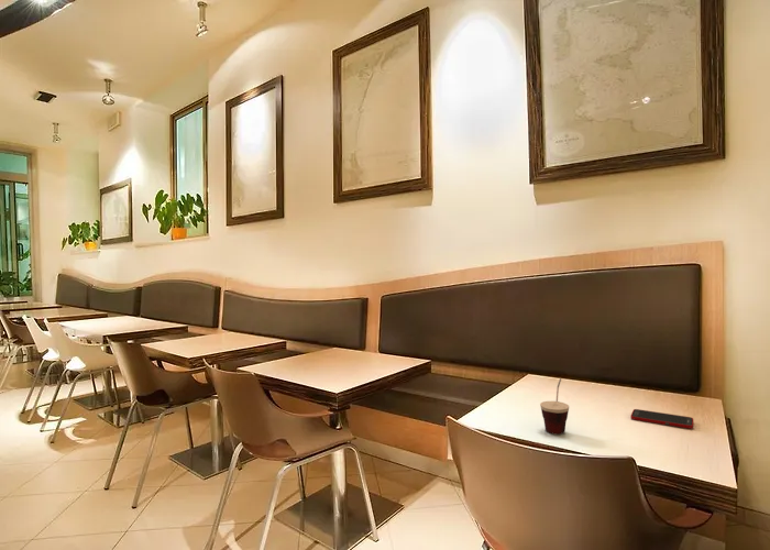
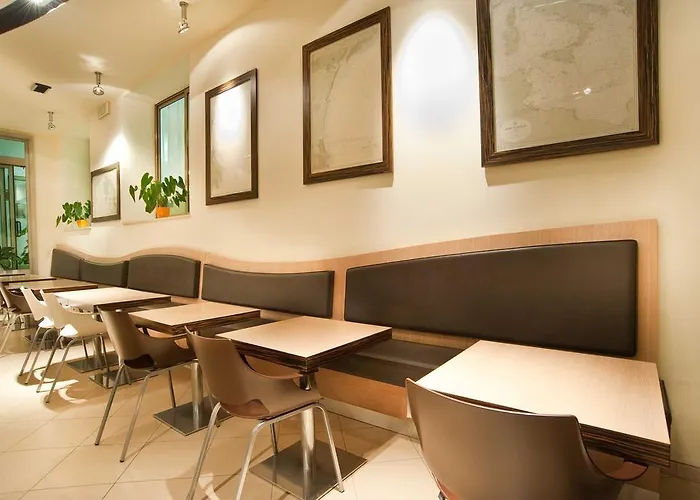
- cup (557, 406)
- cell phone (661, 418)
